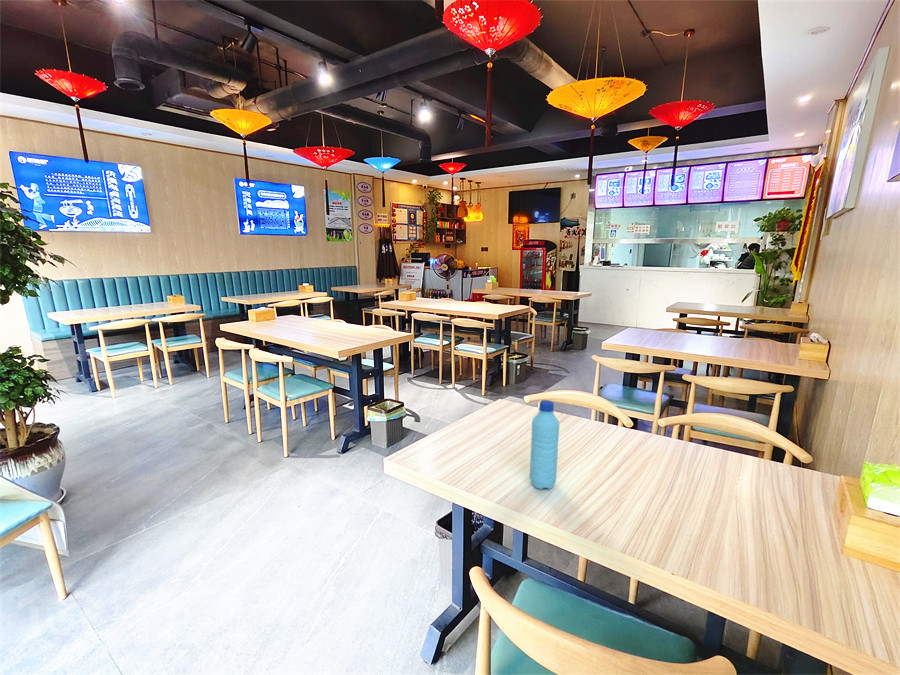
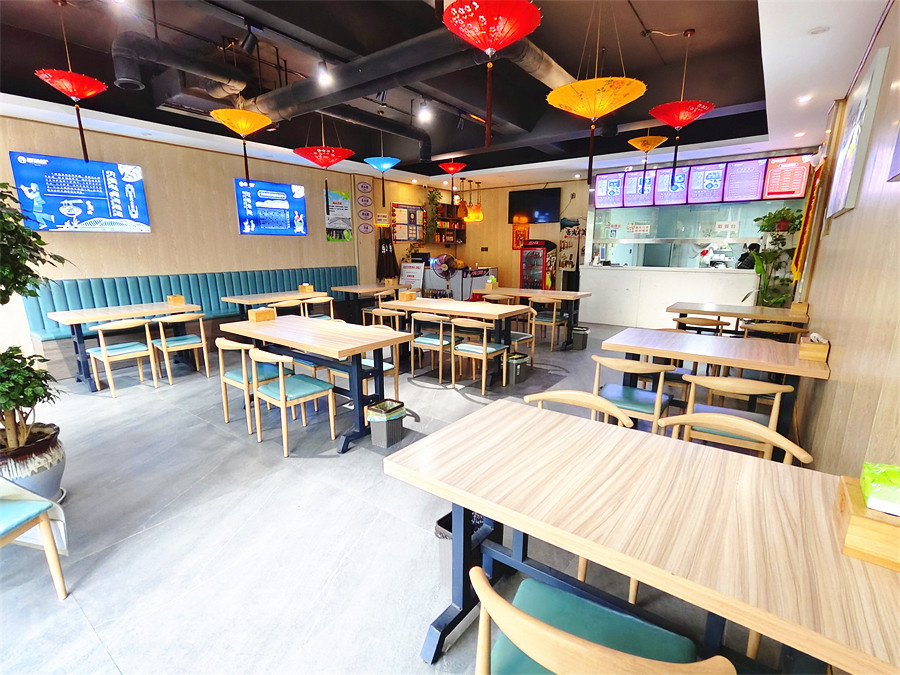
- water bottle (544, 444)
